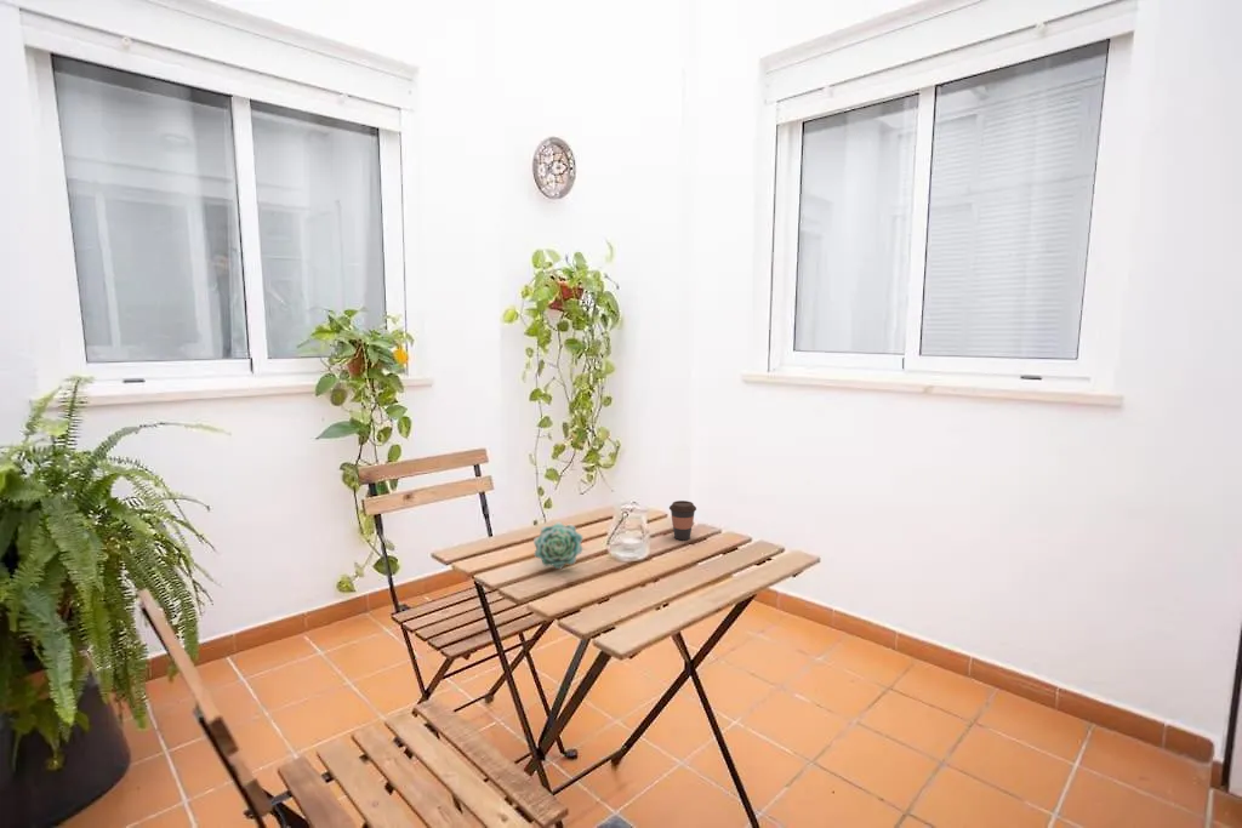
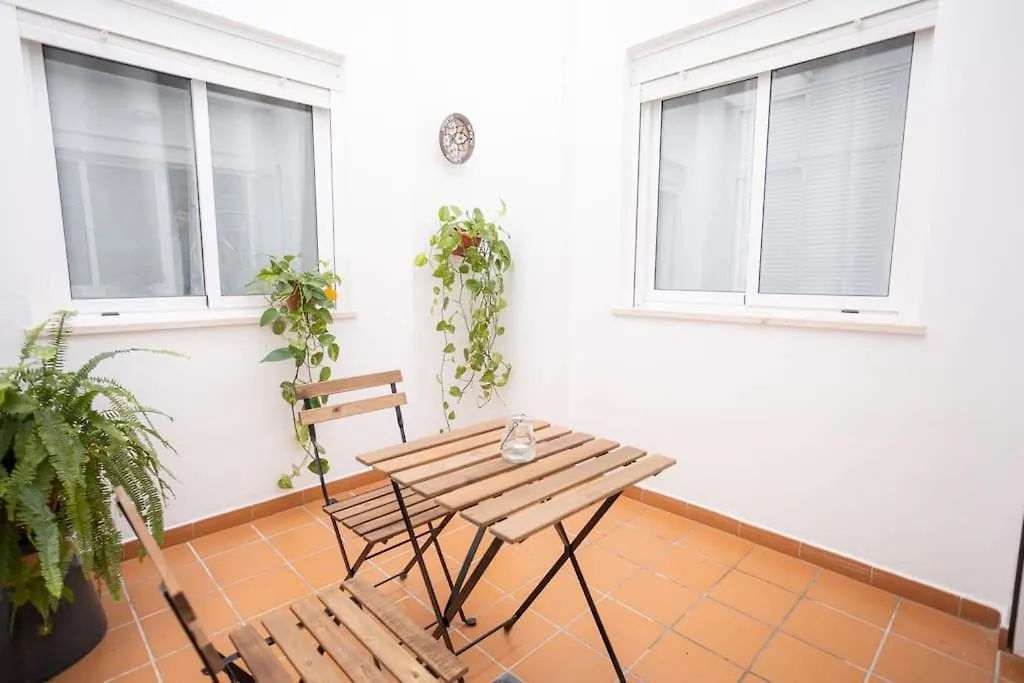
- succulent plant (558, 544)
- coffee cup (682, 520)
